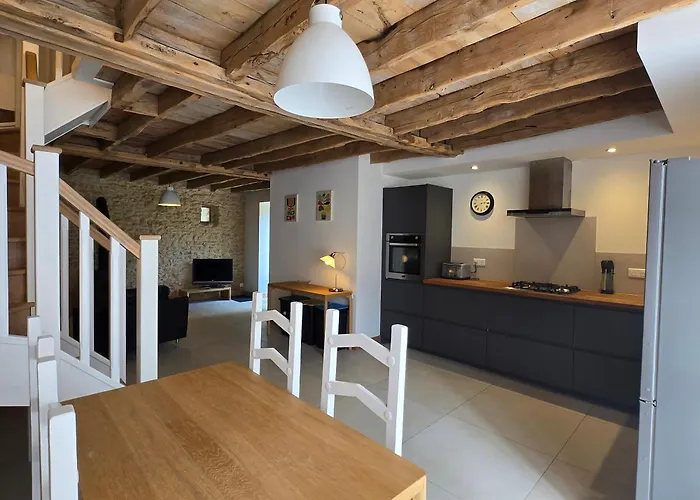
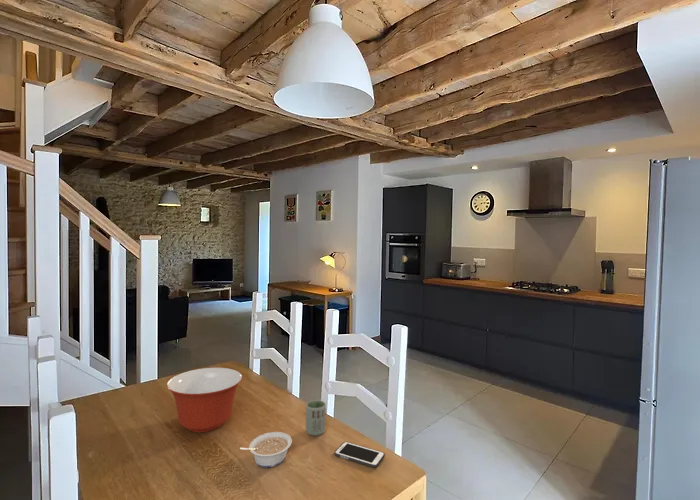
+ cup (315, 418)
+ mixing bowl (205, 401)
+ cell phone (359, 454)
+ legume (269, 450)
